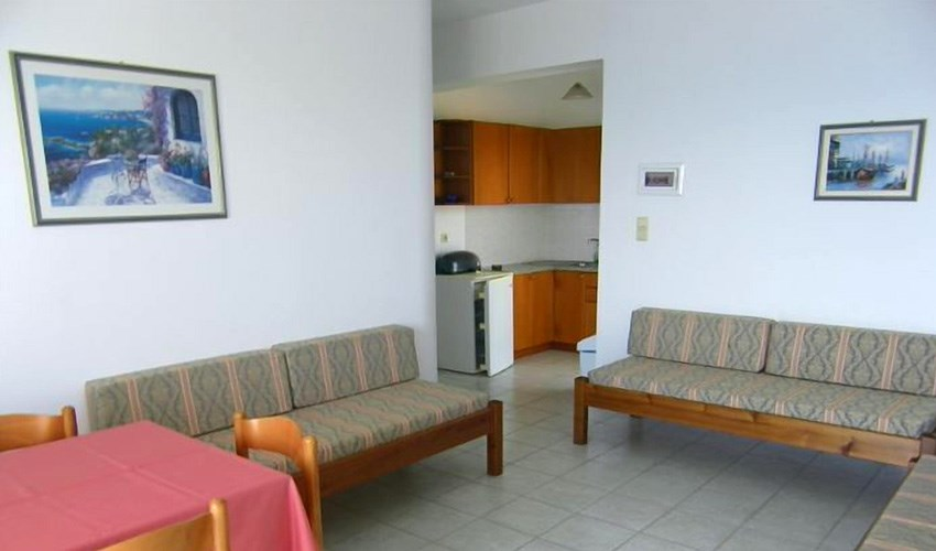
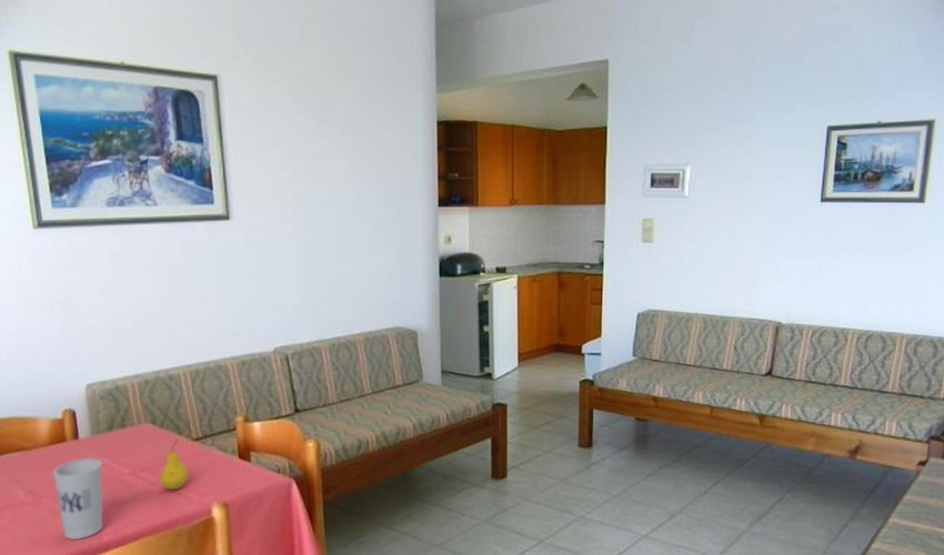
+ fruit (172, 465)
+ cup (80, 498)
